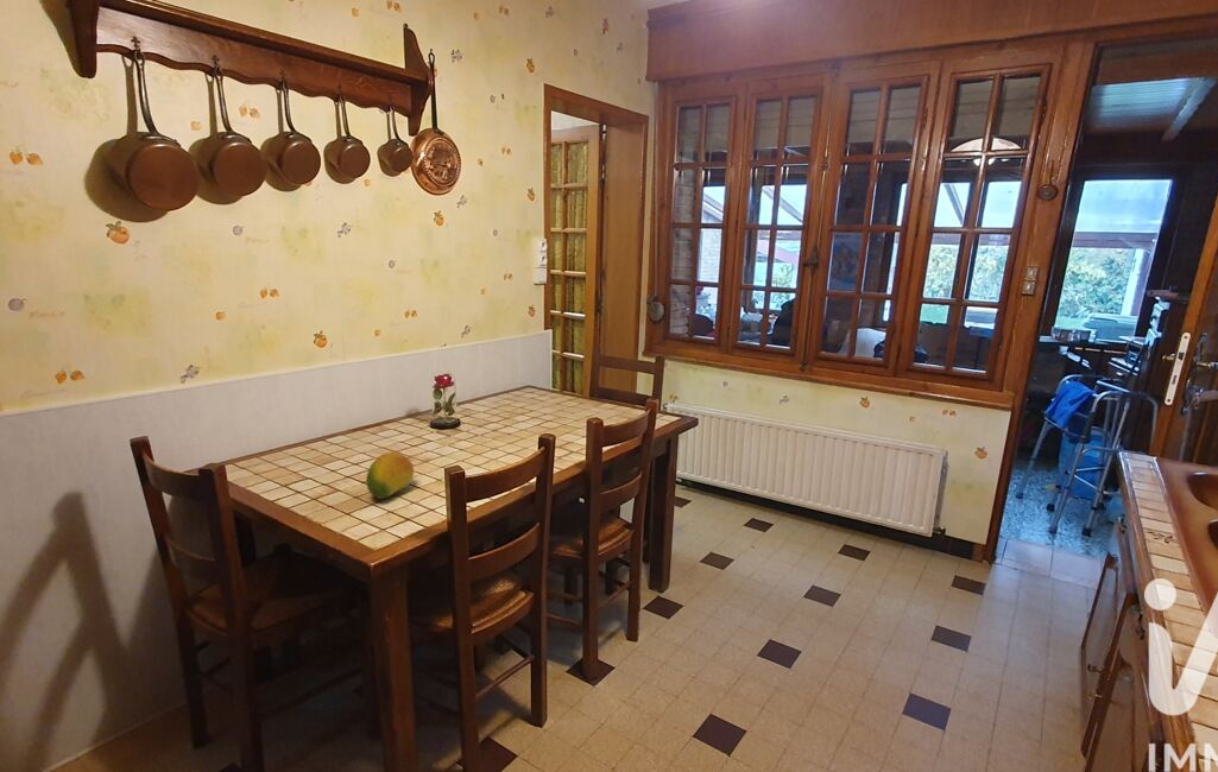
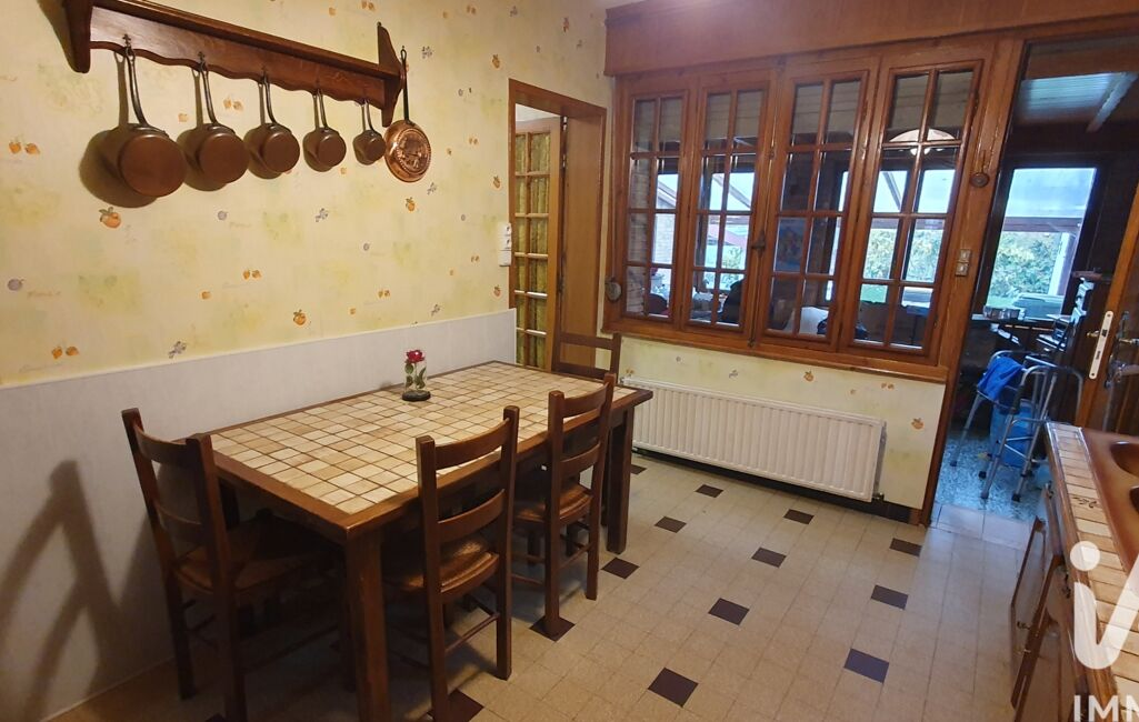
- fruit (387, 474)
